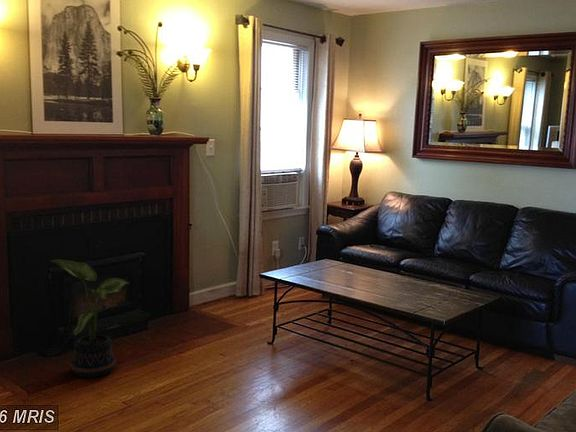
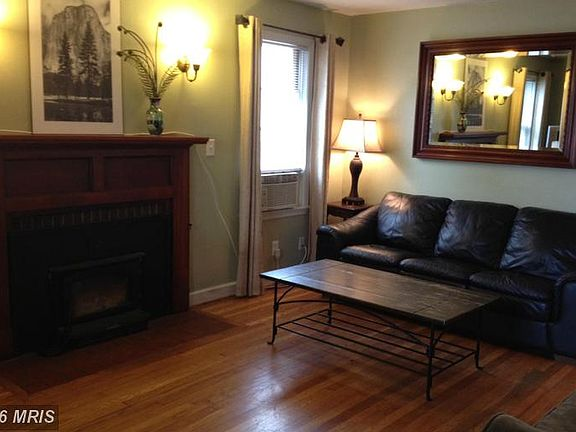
- potted plant (97, 314)
